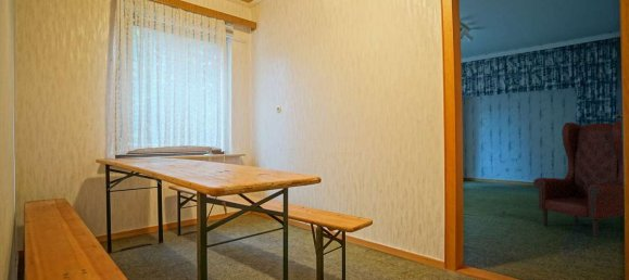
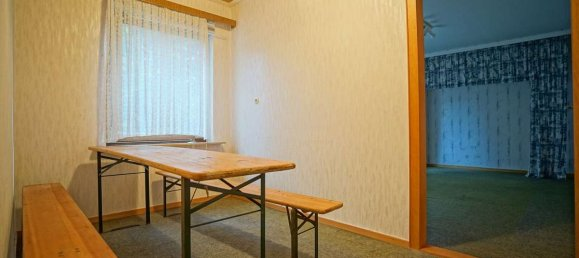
- armchair (583, 174)
